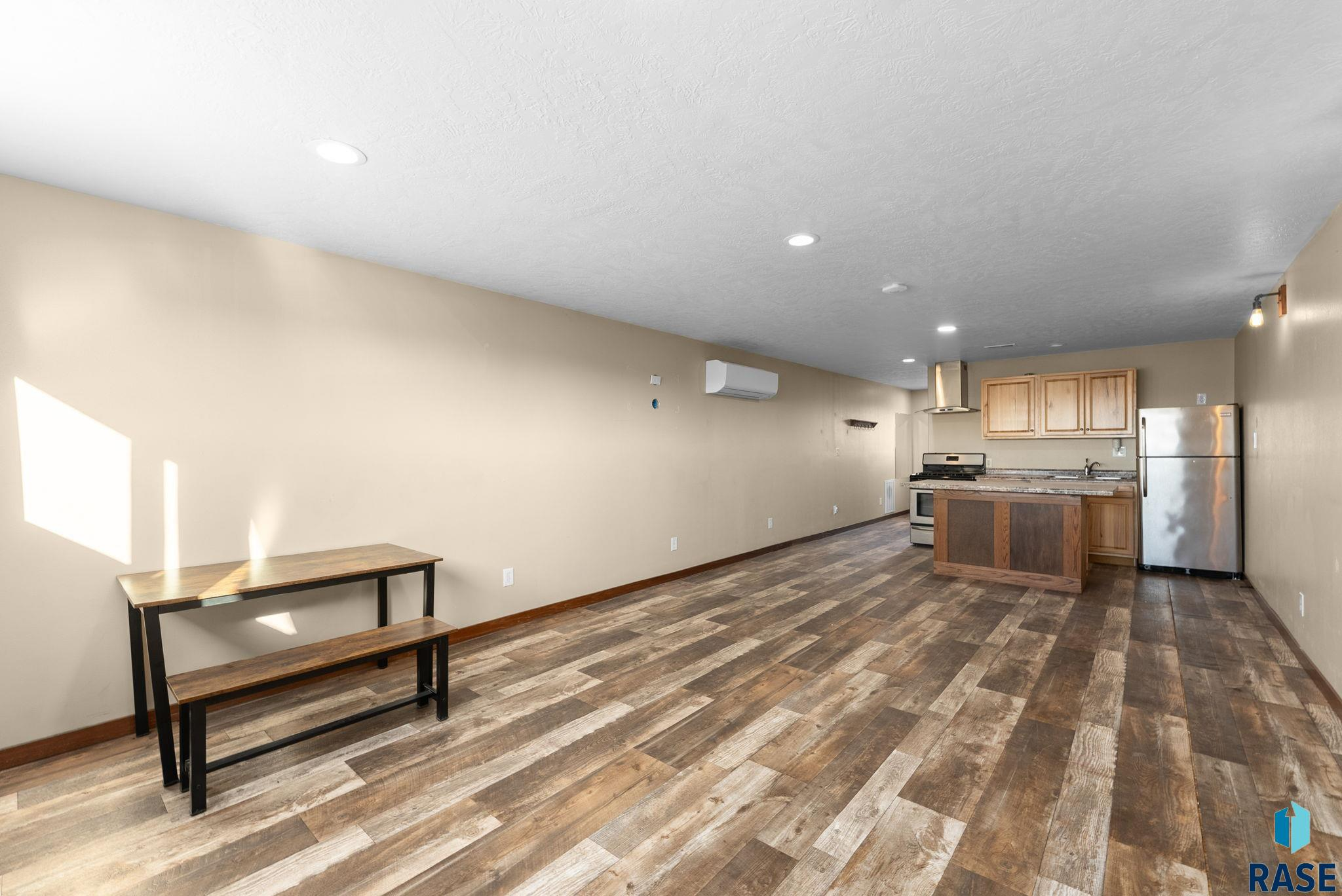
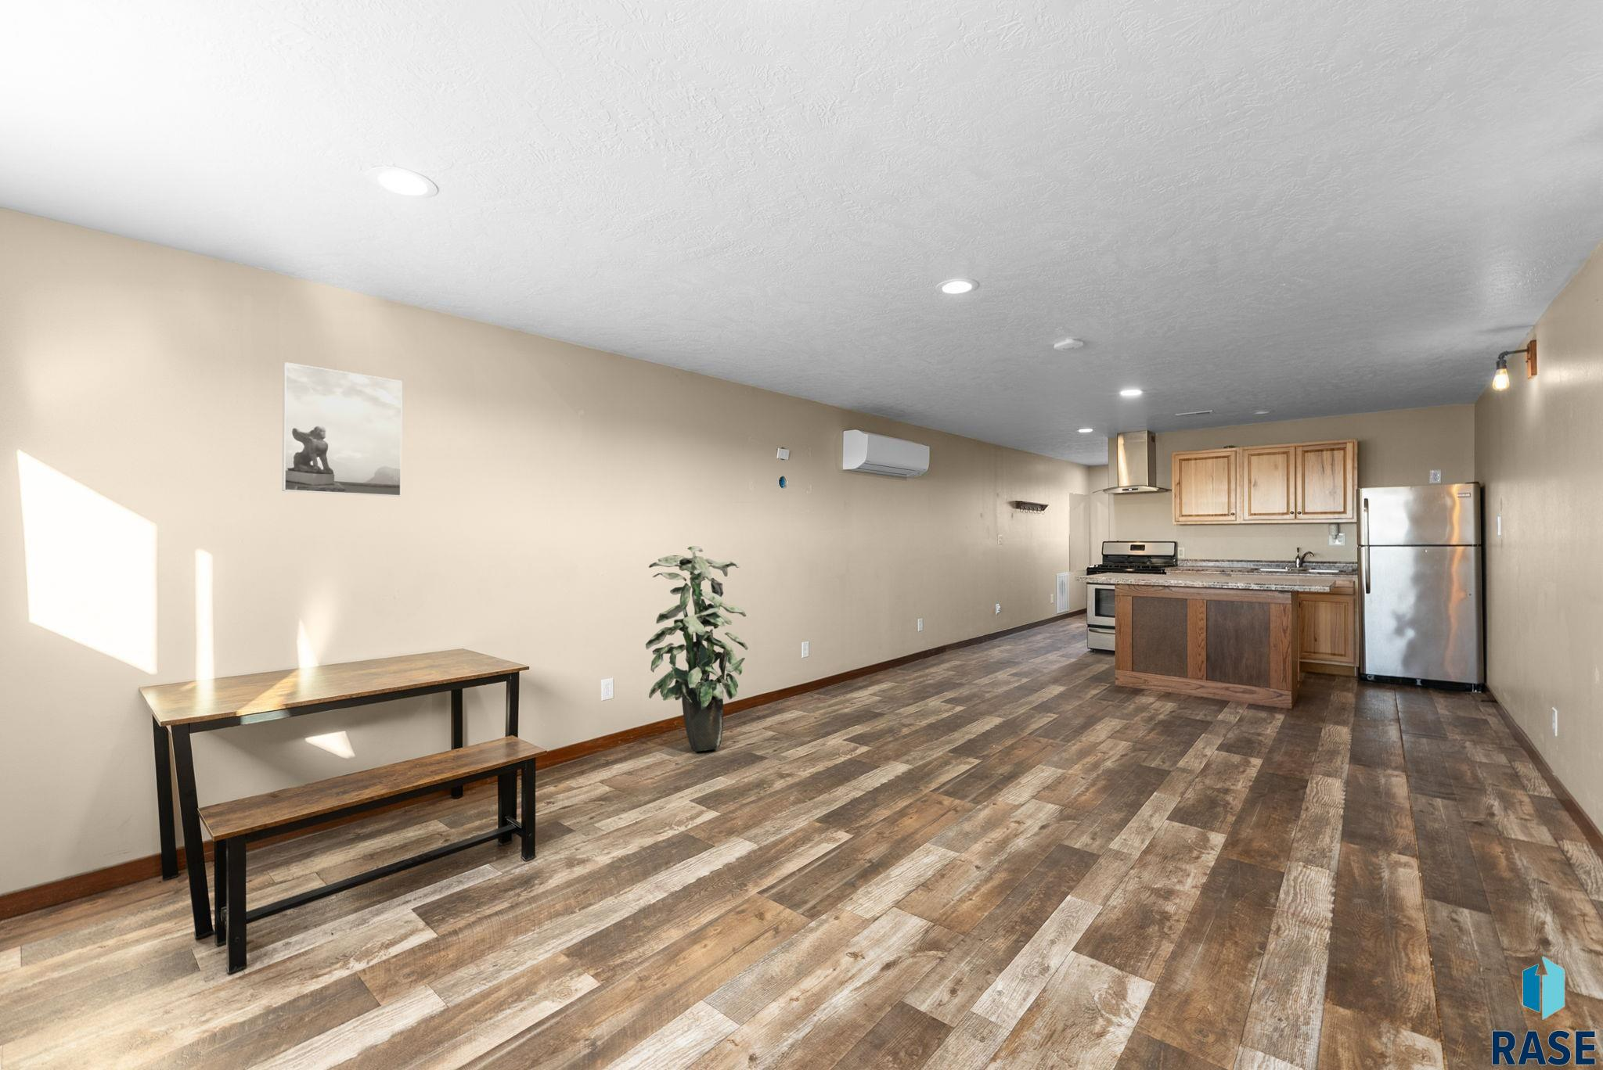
+ indoor plant (696, 646)
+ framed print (345, 432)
